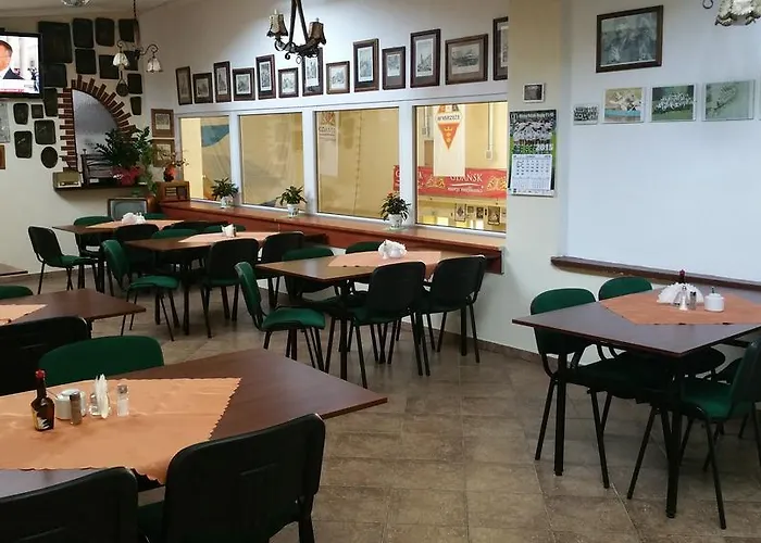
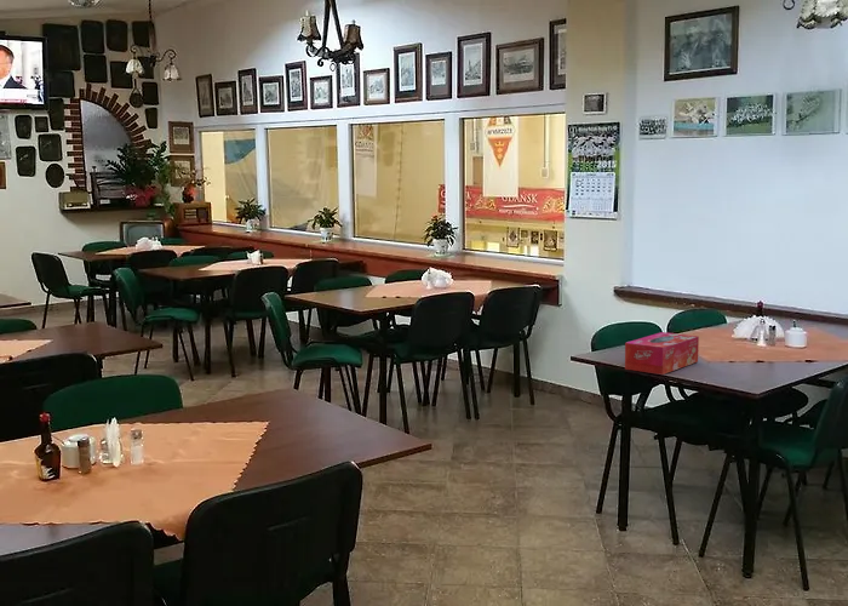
+ tissue box (661, 351)
